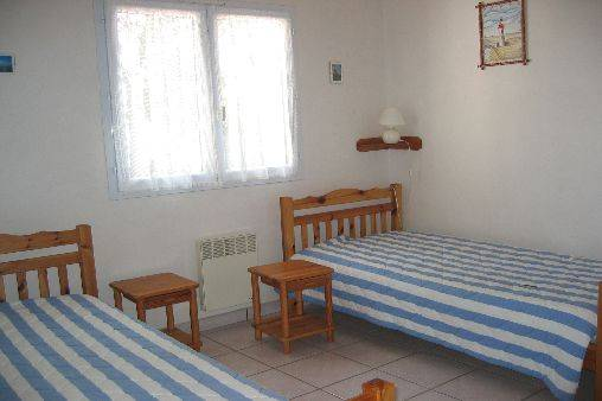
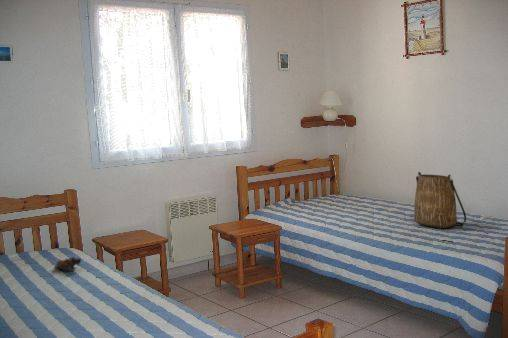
+ tote bag (436, 199)
+ teddy bear (64, 268)
